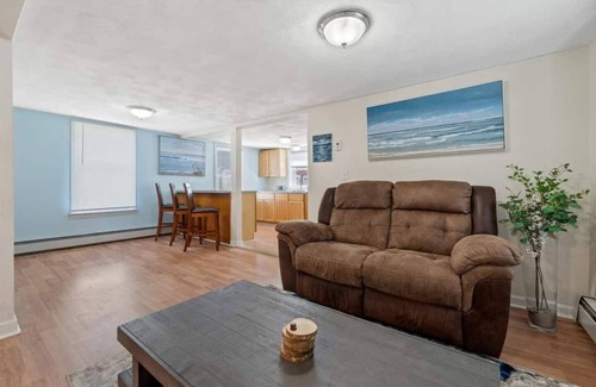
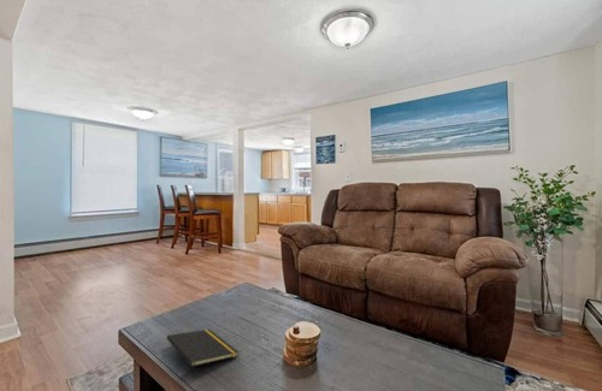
+ notepad (201, 345)
